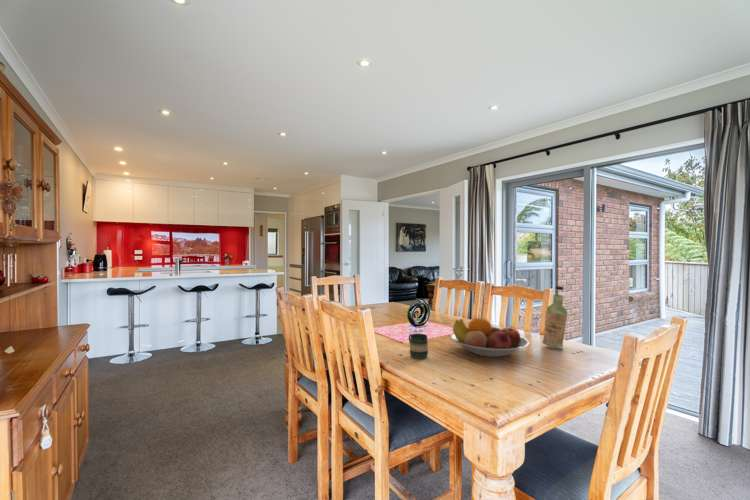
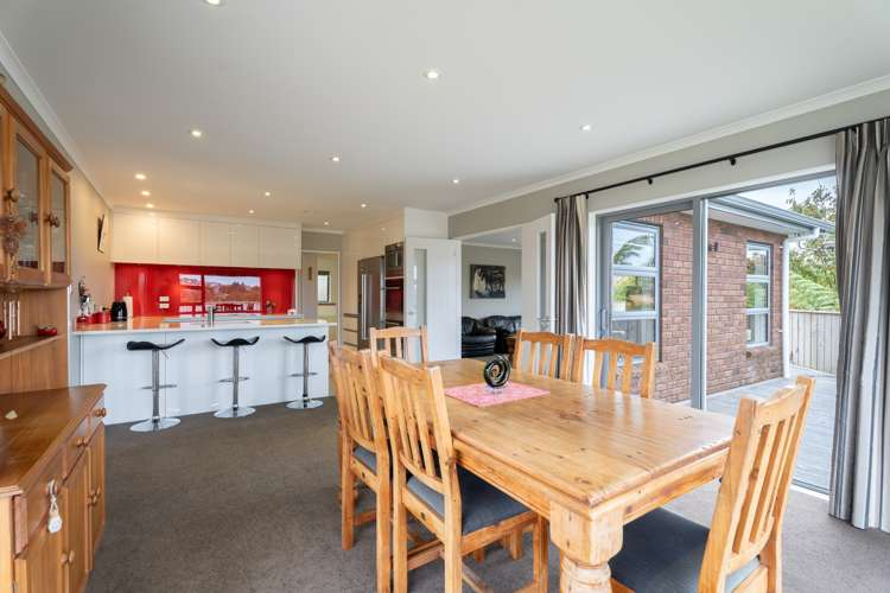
- mug (416, 345)
- bottle (554, 316)
- fruit bowl (488, 335)
